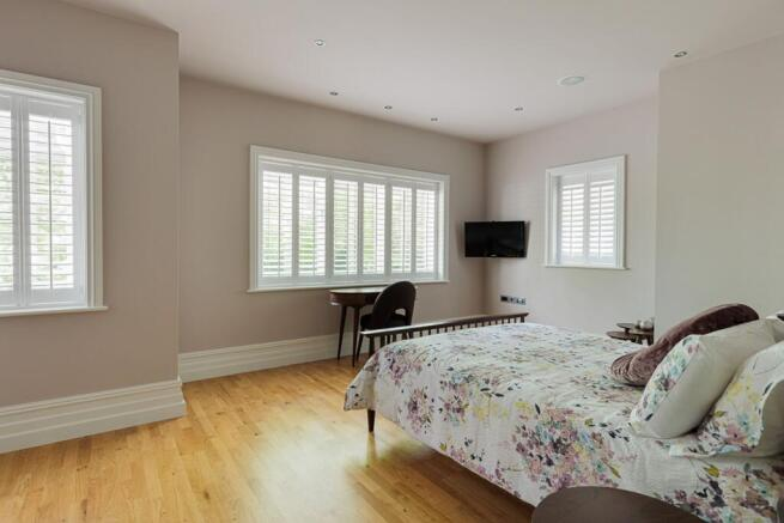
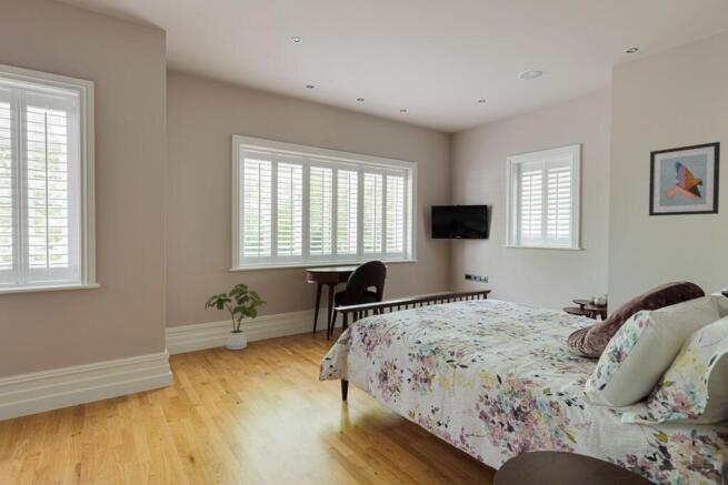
+ wall art (682, 181)
+ house plant (242, 316)
